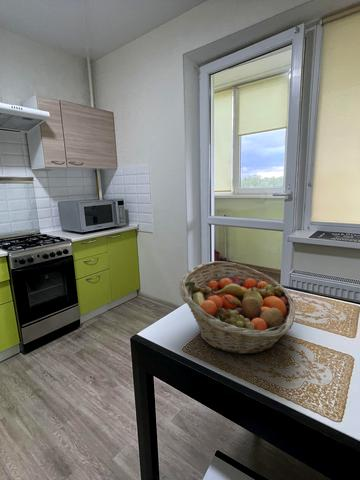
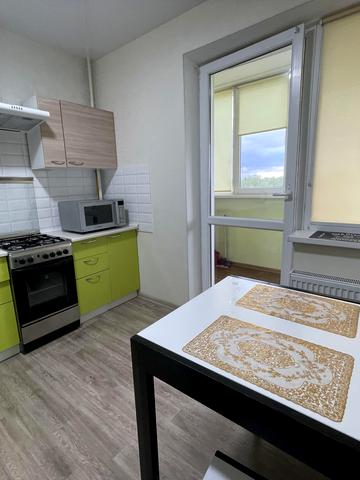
- fruit basket (237, 301)
